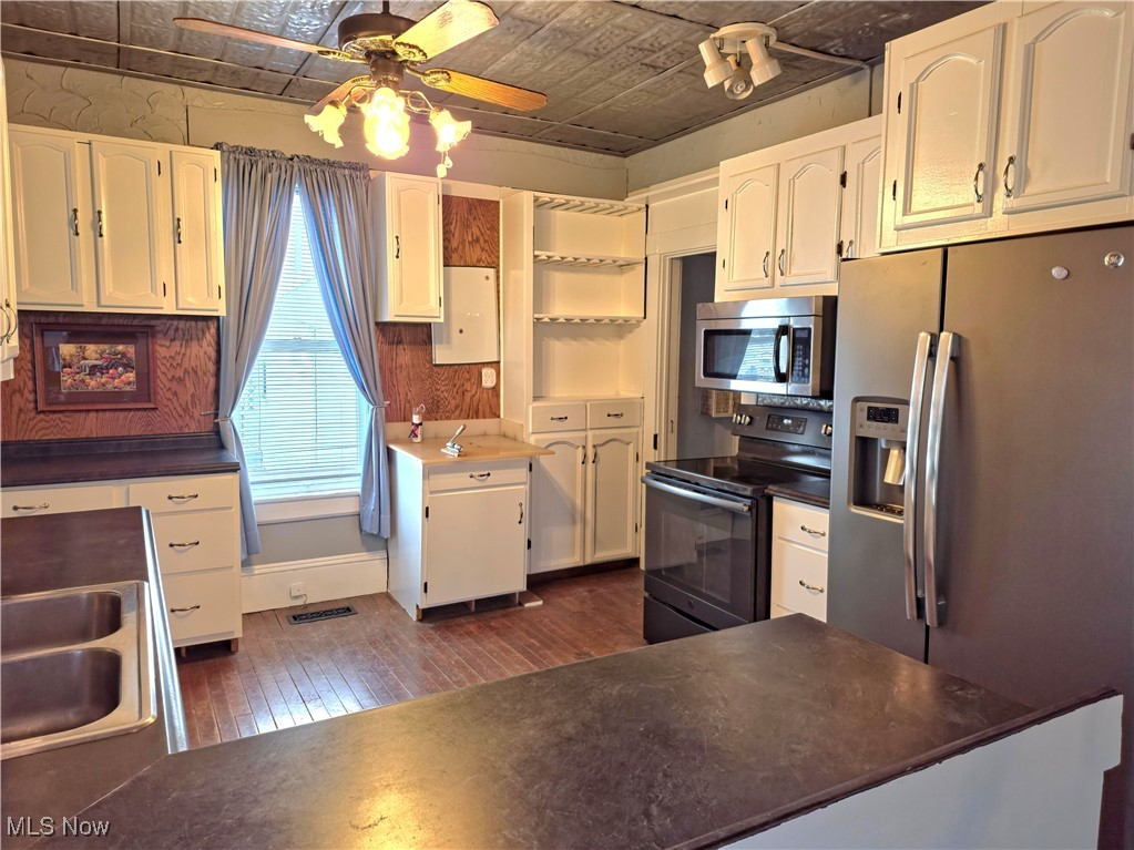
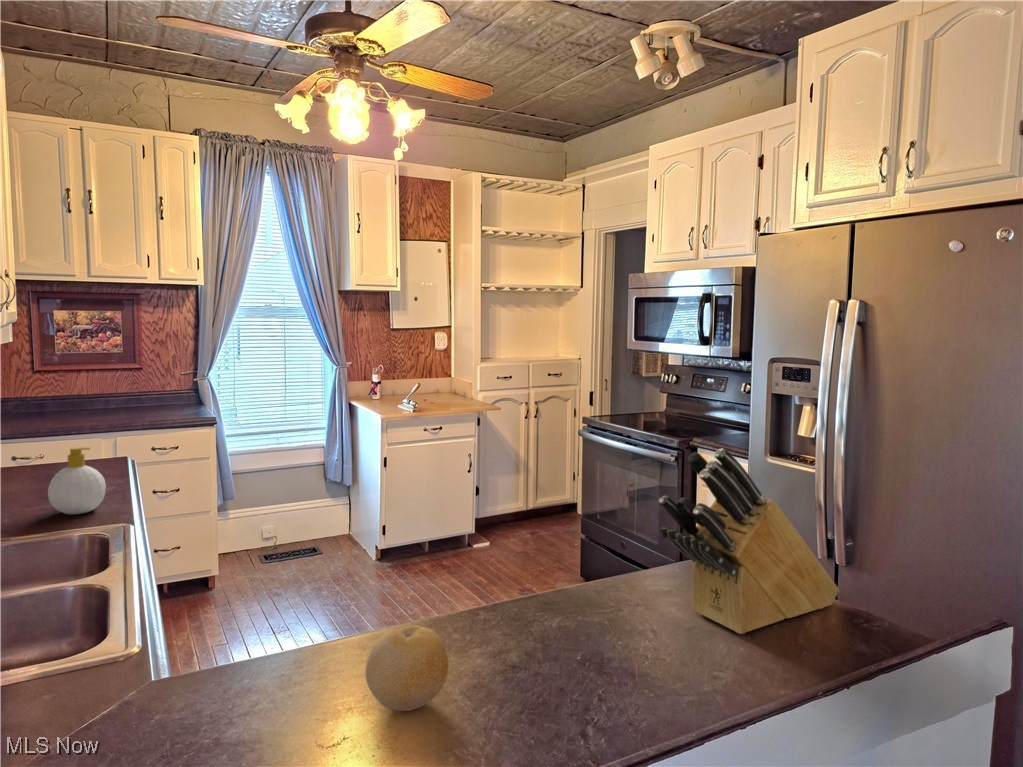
+ soap bottle (77, 479)
+ knife block (751, 528)
+ fruit (407, 667)
